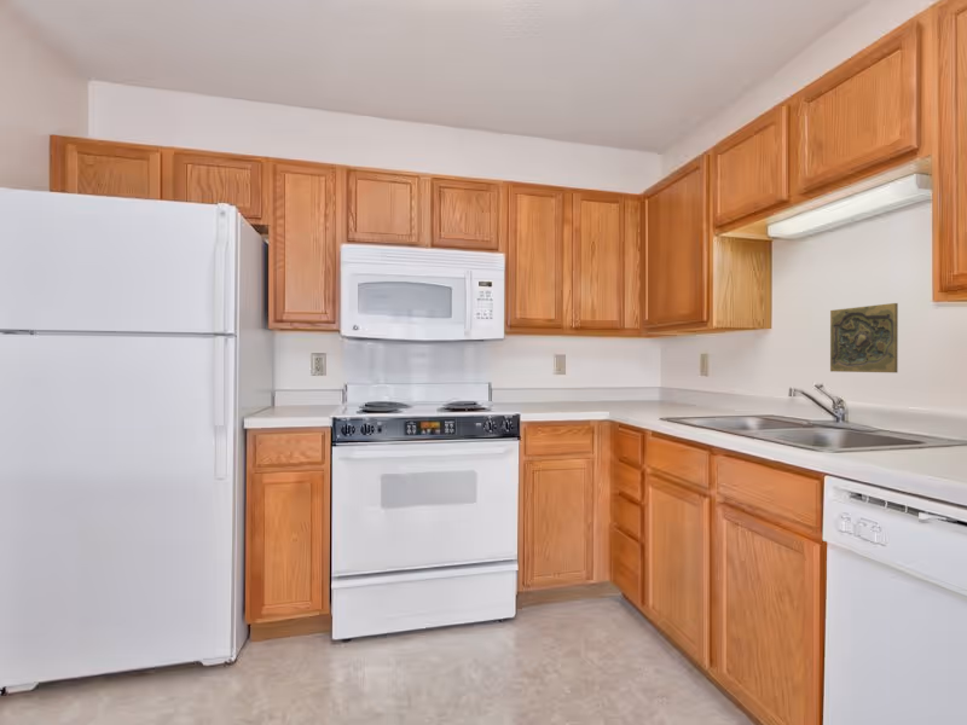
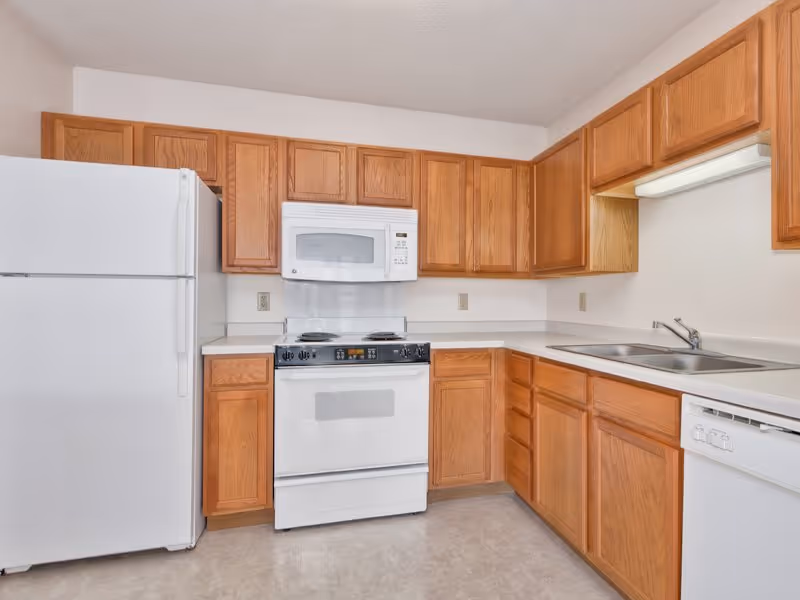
- decorative tile (862, 340)
